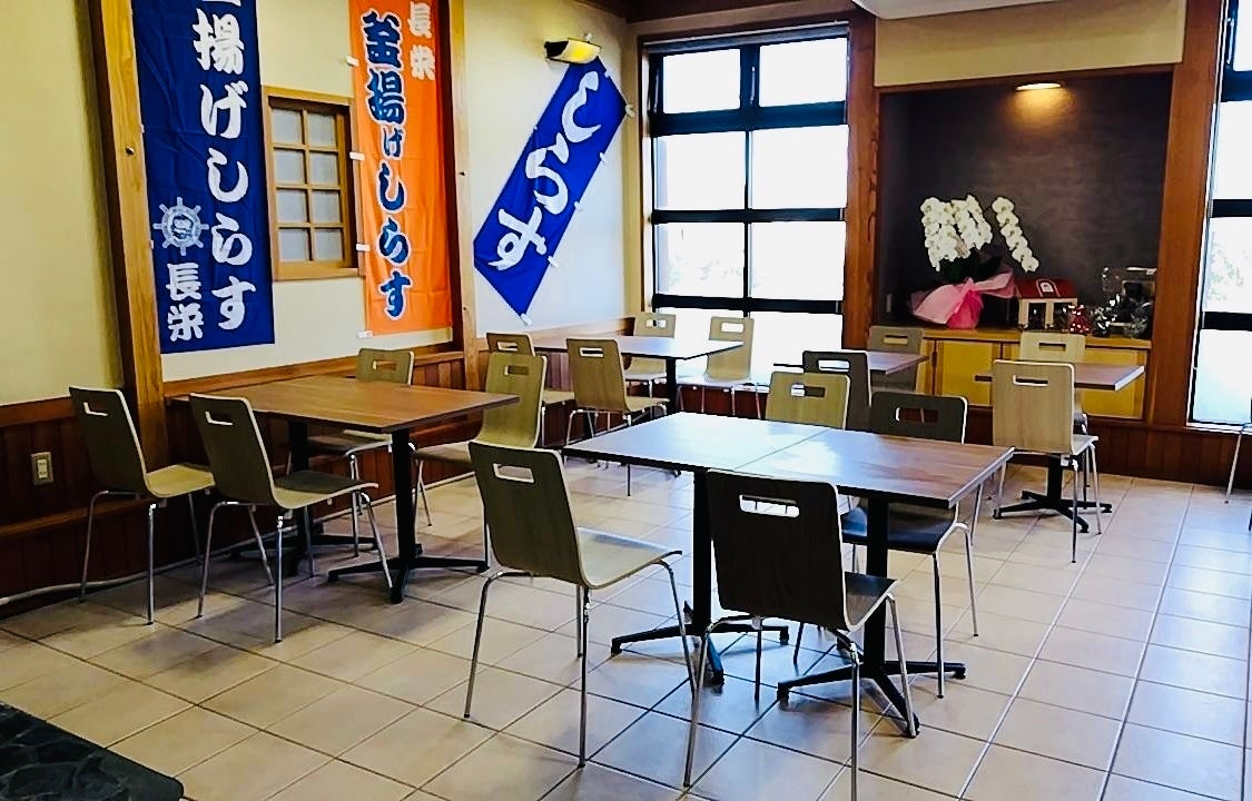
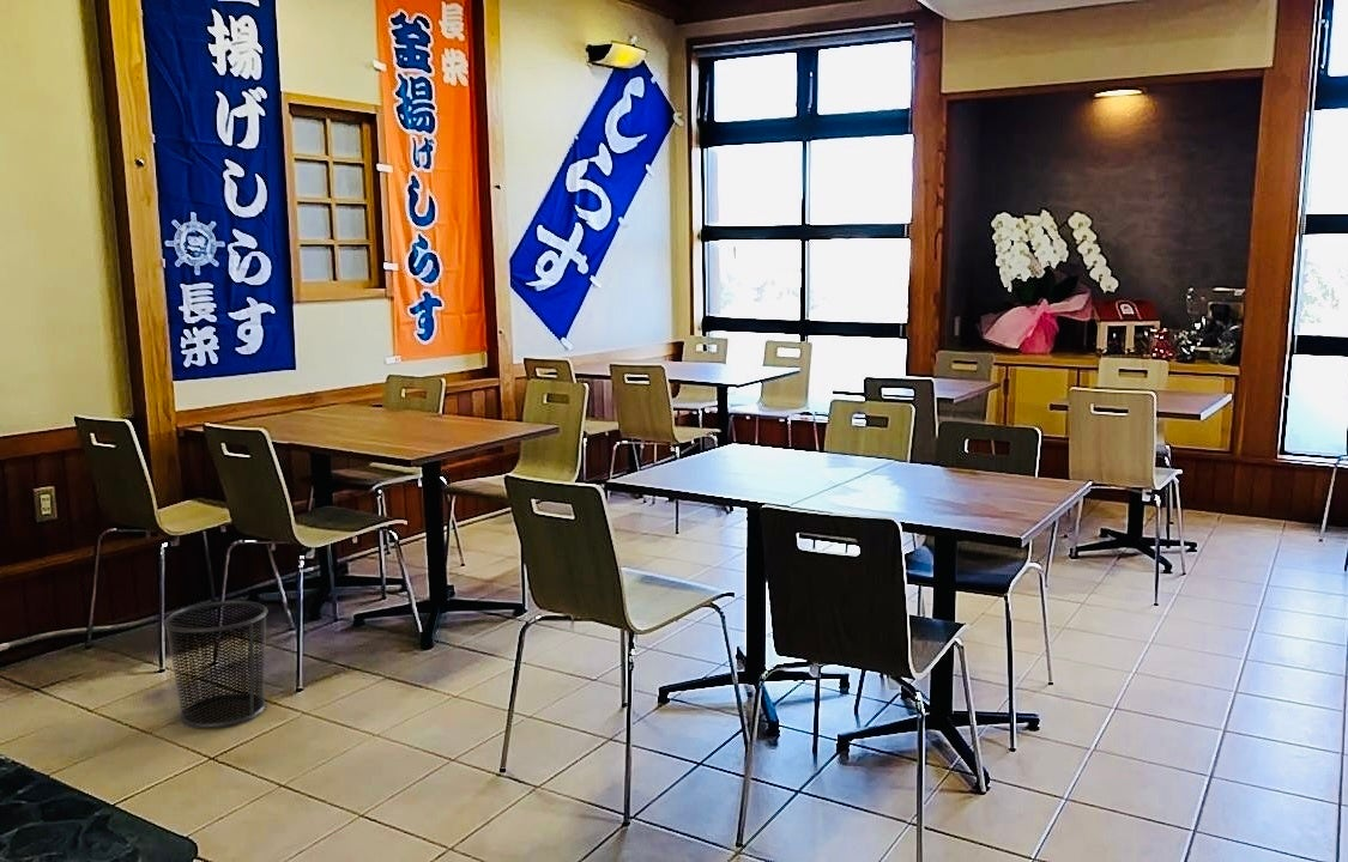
+ waste bin (219, 663)
